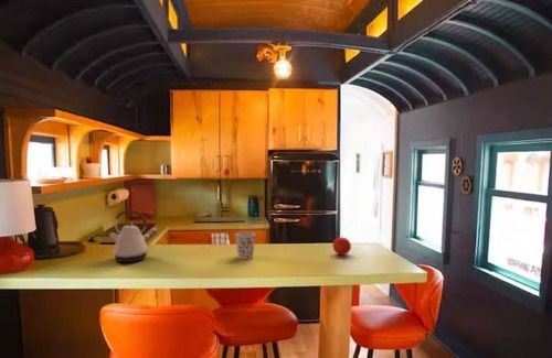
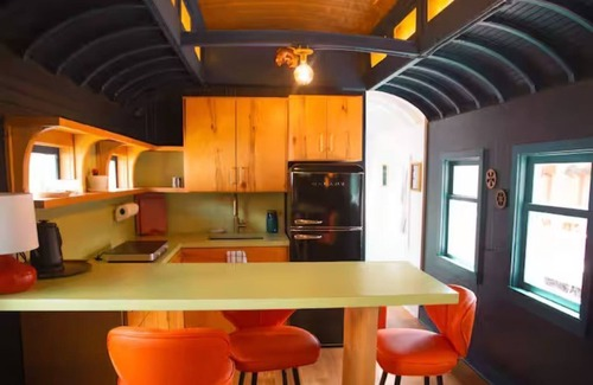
- kettle (128, 235)
- cup (245, 245)
- fruit (341, 245)
